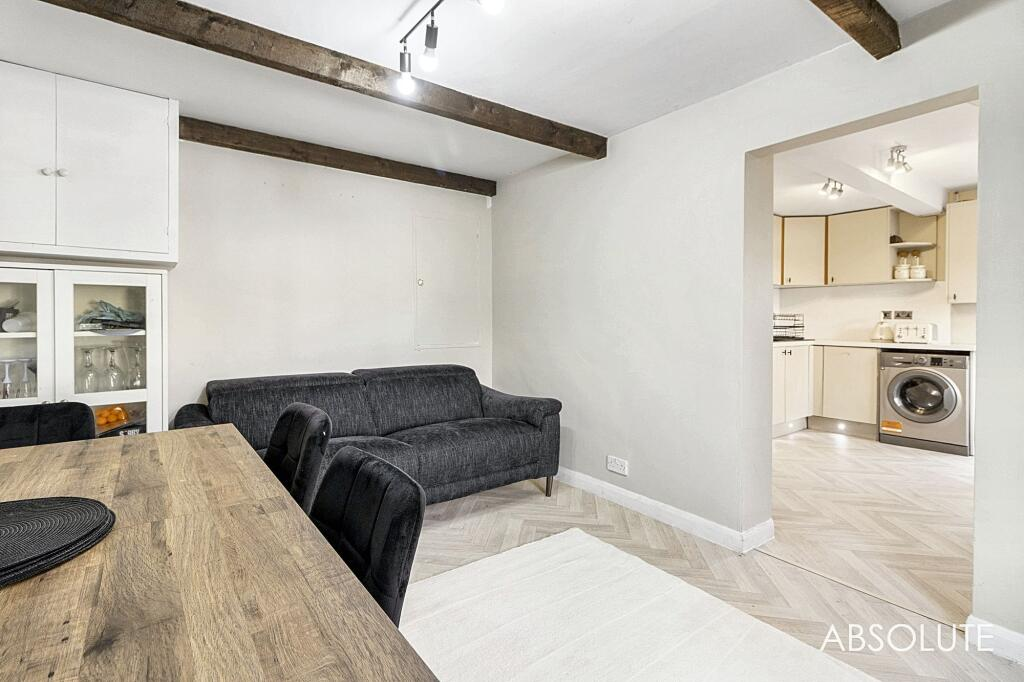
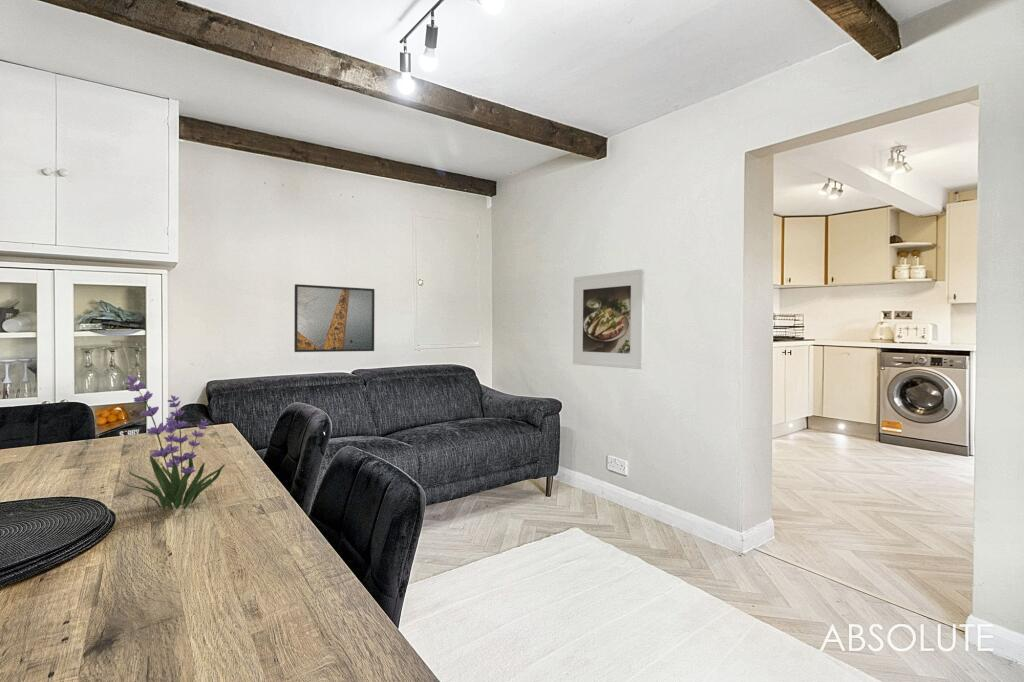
+ plant (174, 440)
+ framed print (606, 320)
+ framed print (336, 319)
